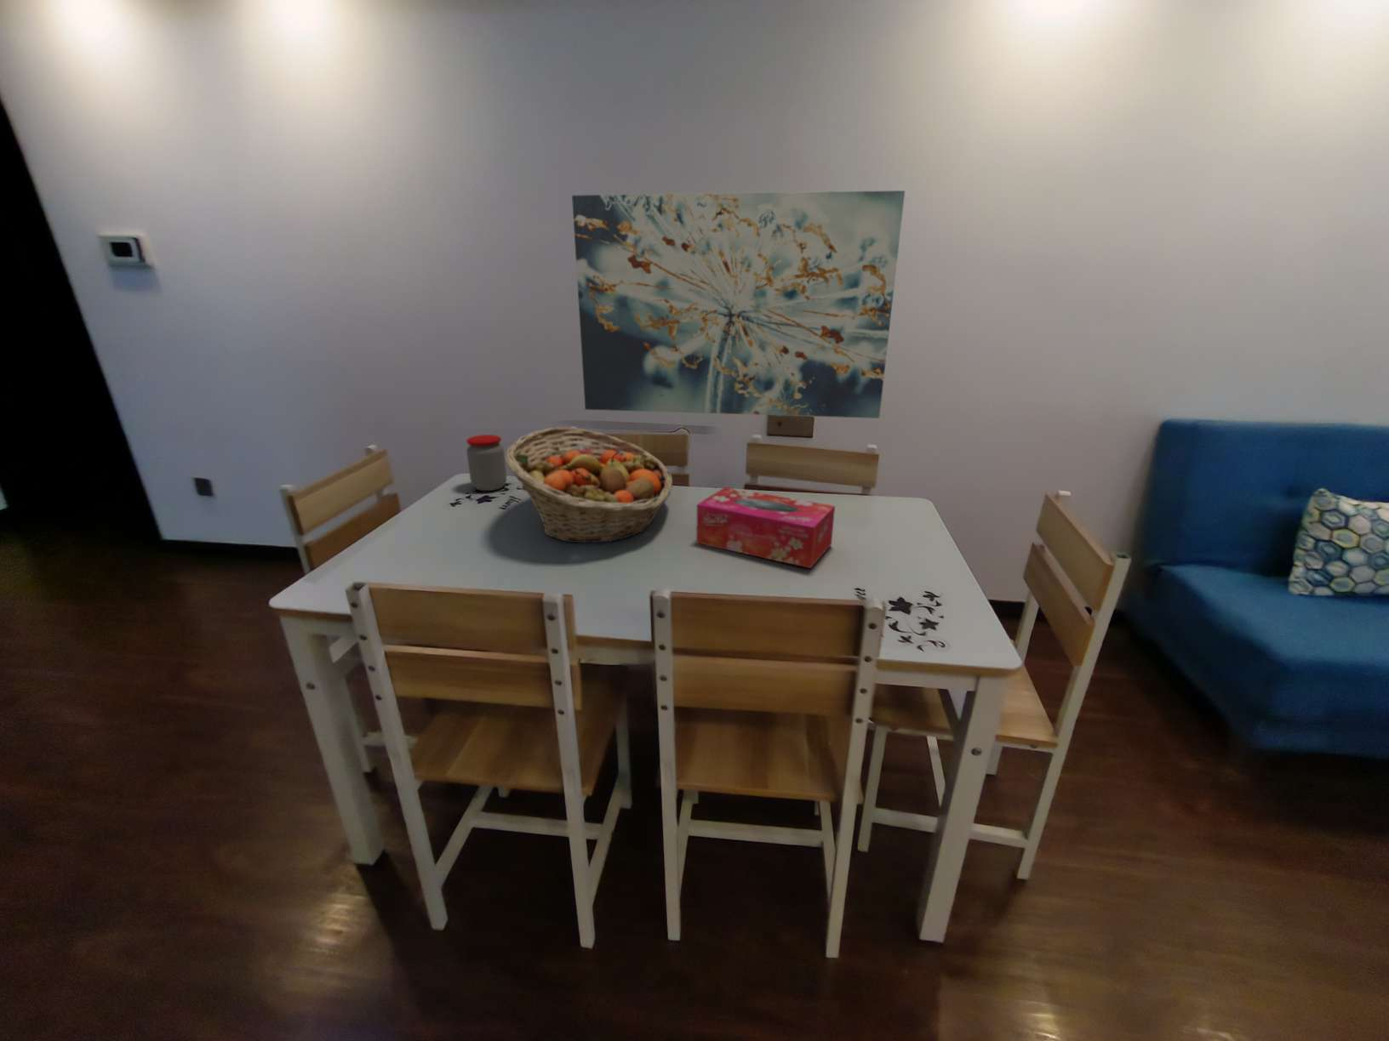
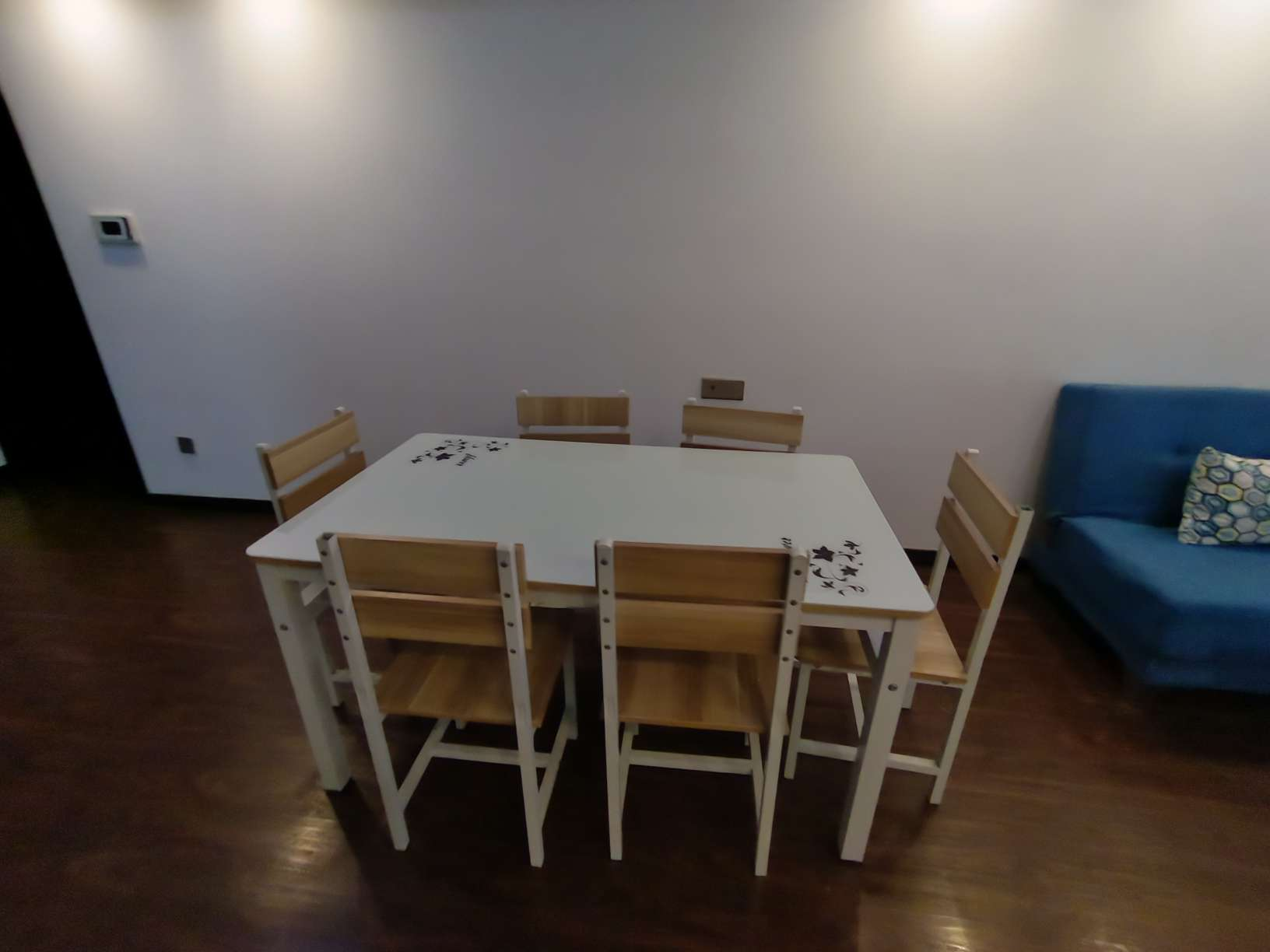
- wall art (731, 309)
- fruit basket (593, 480)
- tissue box (764, 524)
- jar (486, 461)
